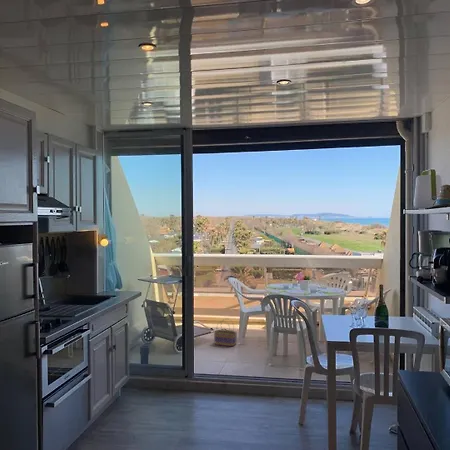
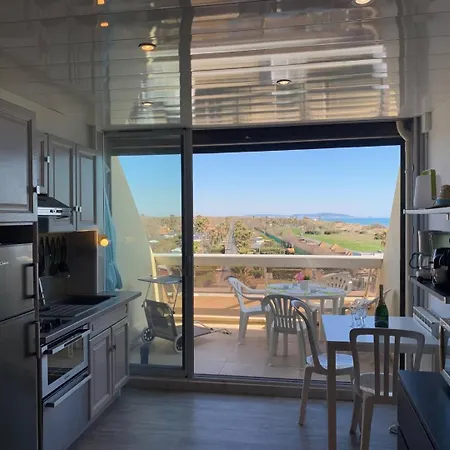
- basket (225, 332)
